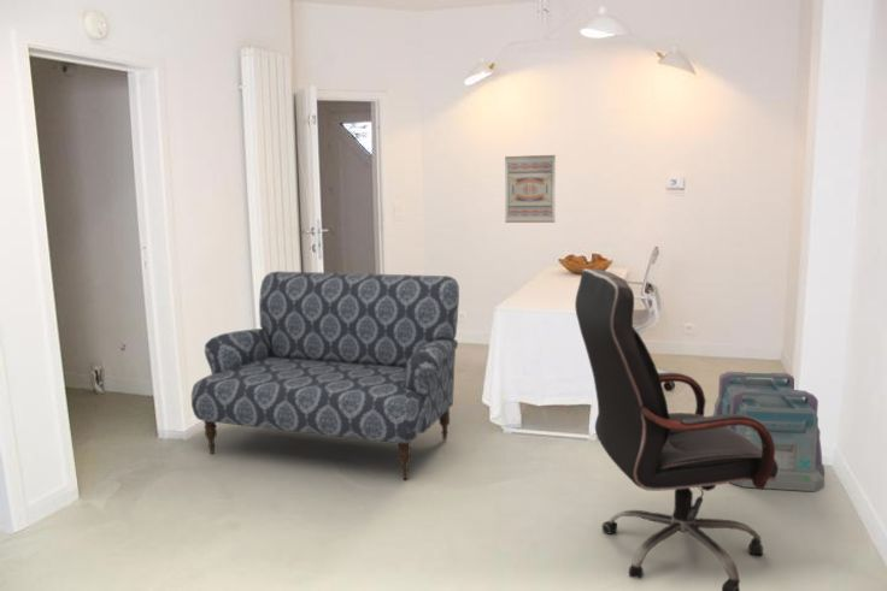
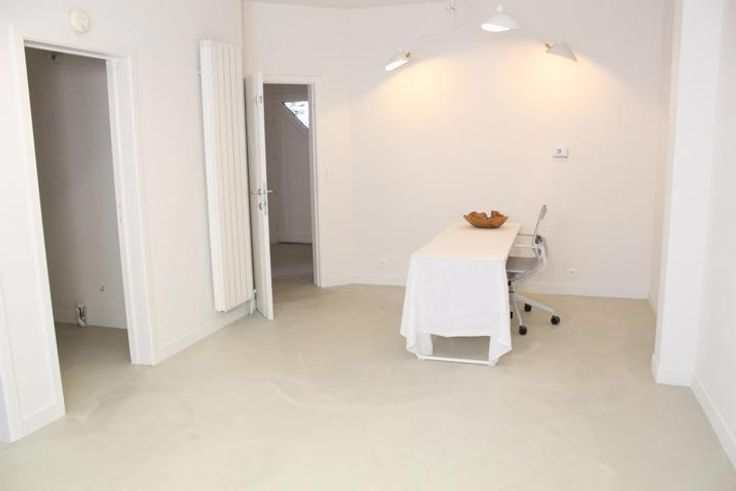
- wall art (529, 189)
- office chair (675, 415)
- sofa (329, 365)
- storage box (763, 422)
